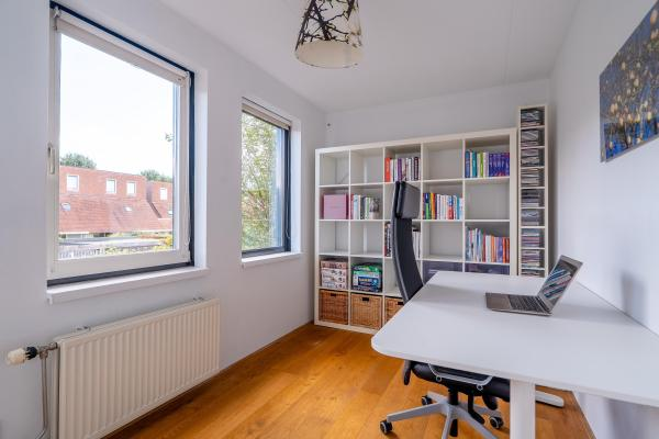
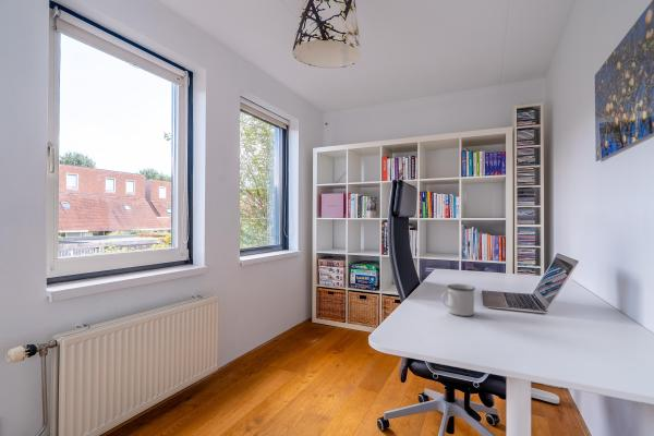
+ mug (457, 300)
